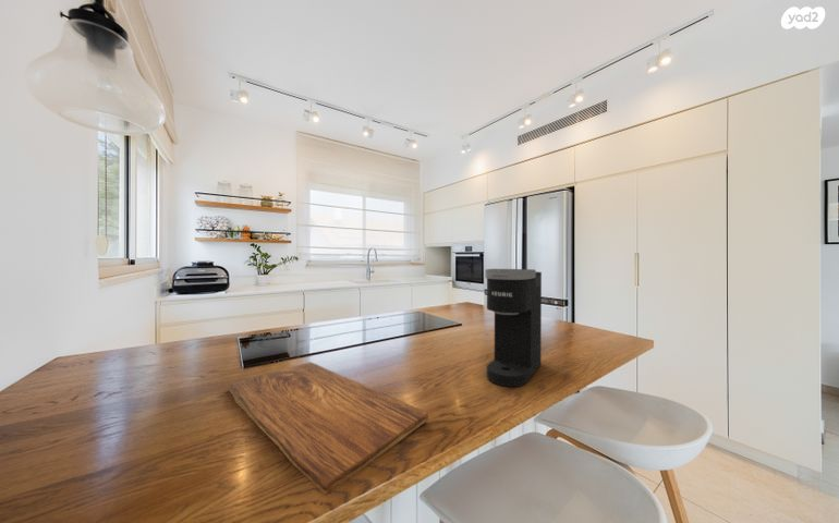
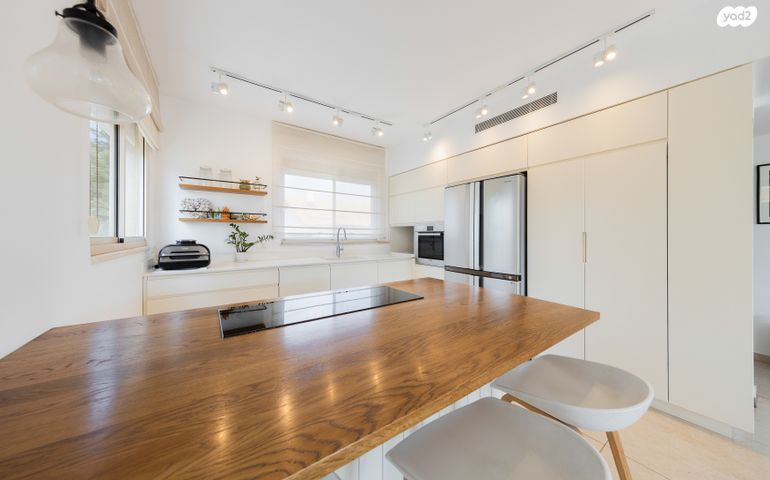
- cutting board (315, 402)
- coffee maker (514, 319)
